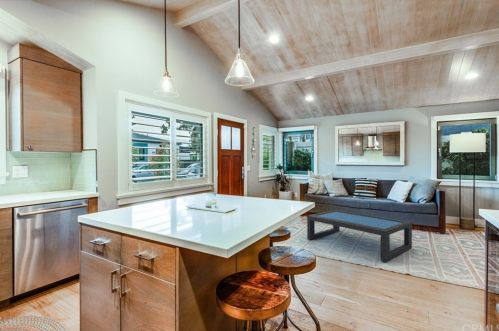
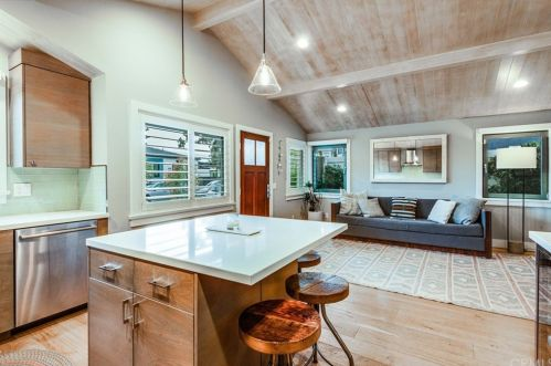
- coffee table (356, 229)
